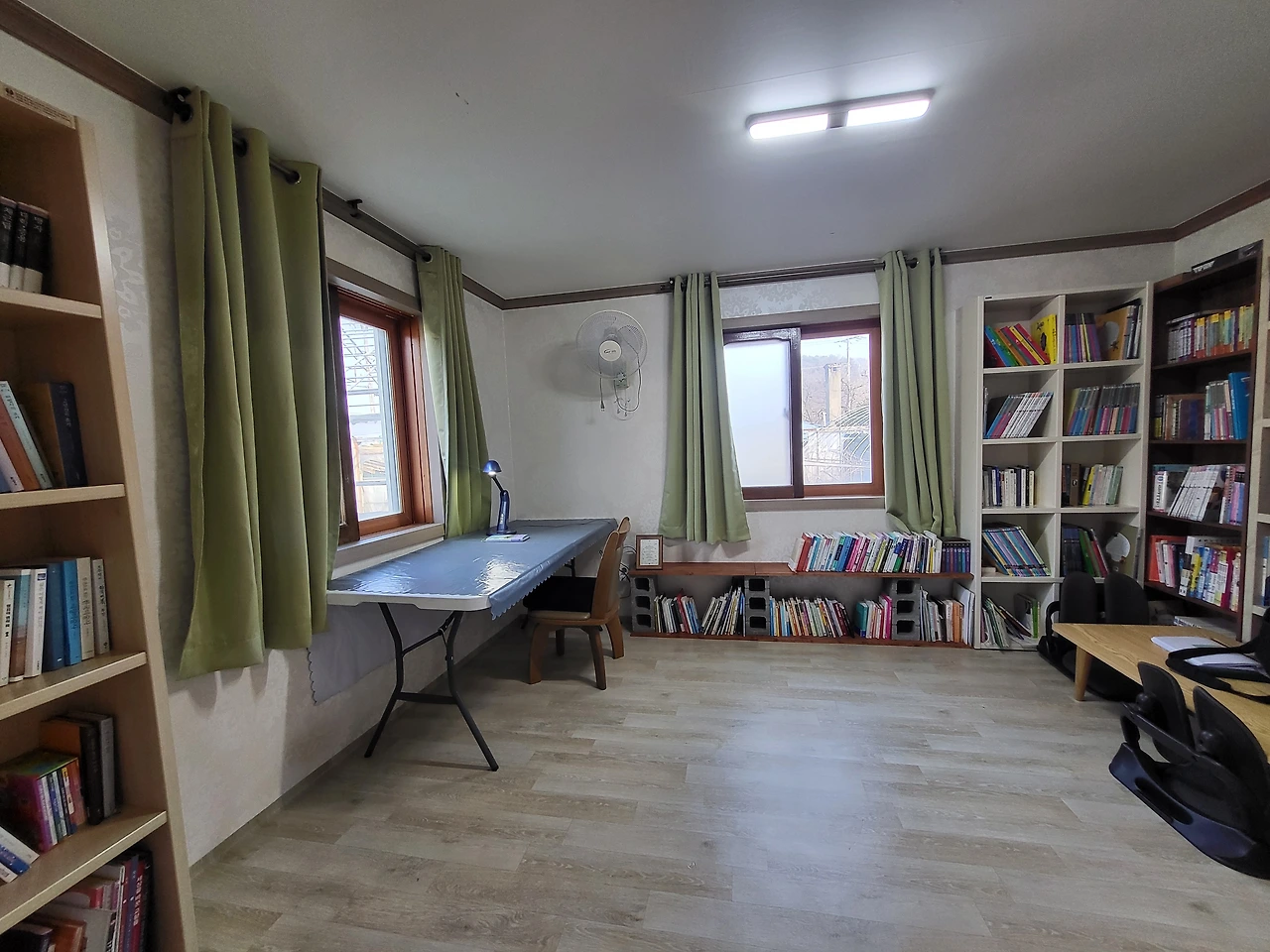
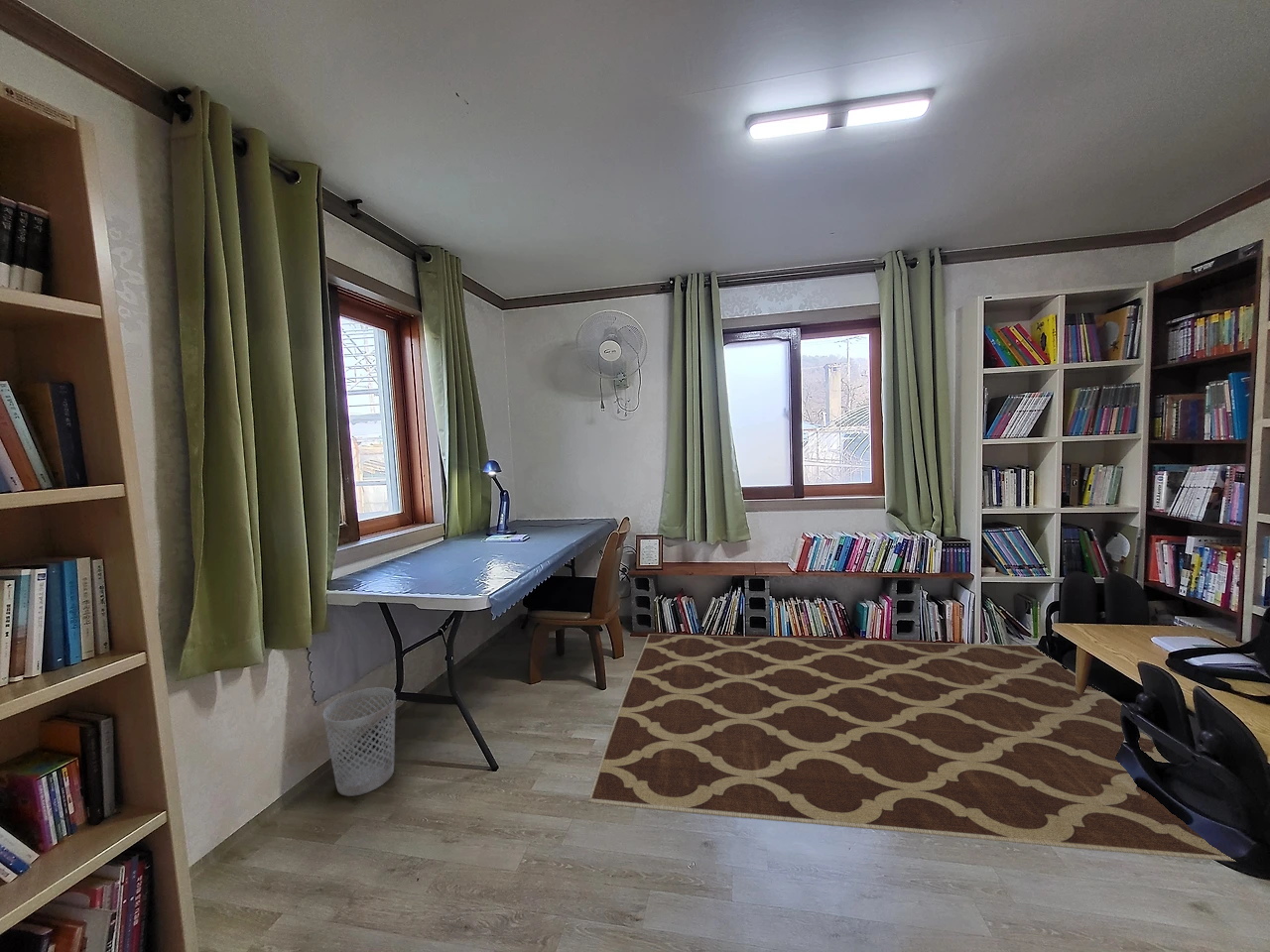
+ rug (862, 704)
+ wastebasket (363, 741)
